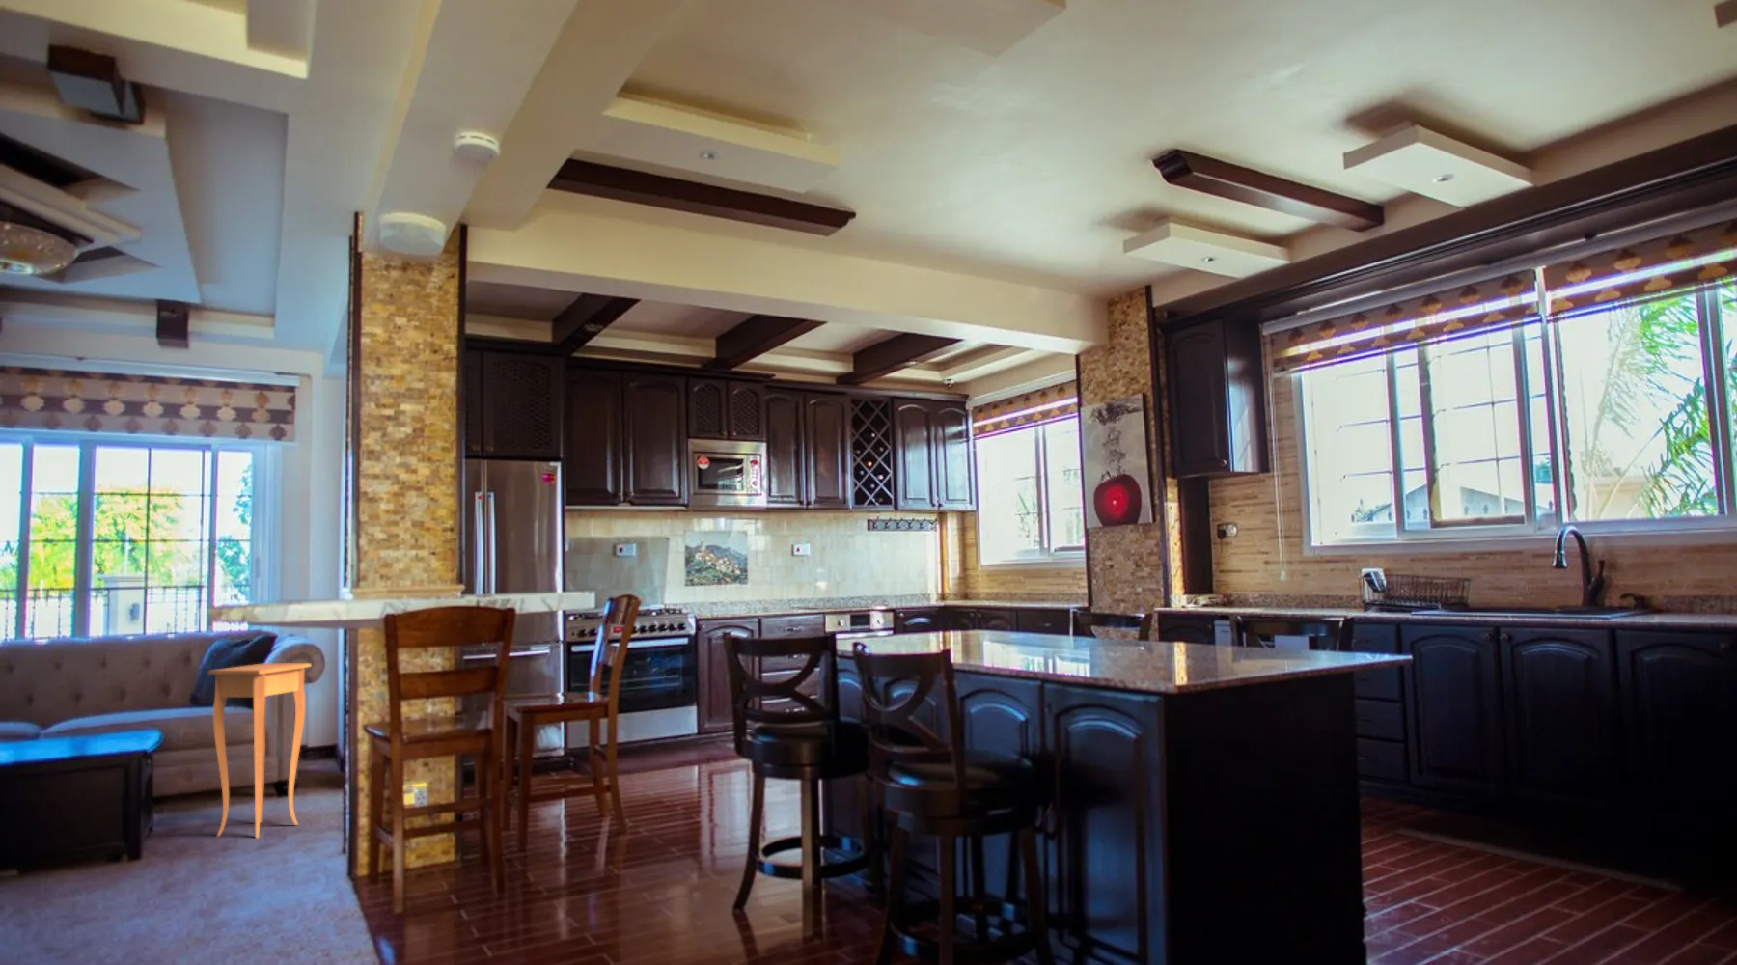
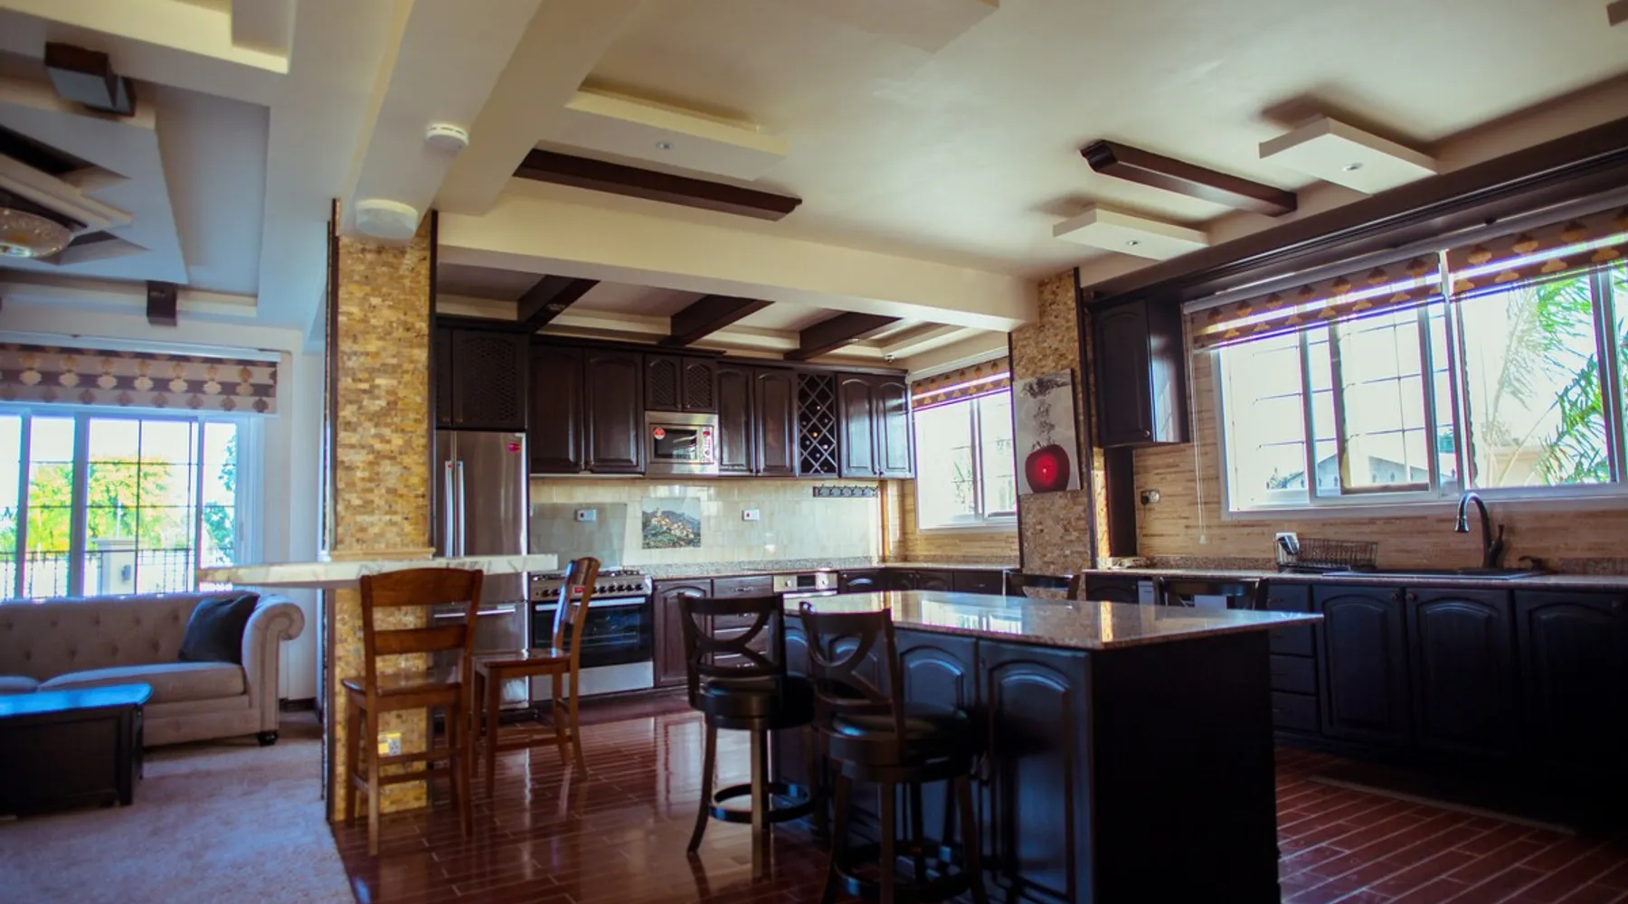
- side table (259, 748)
